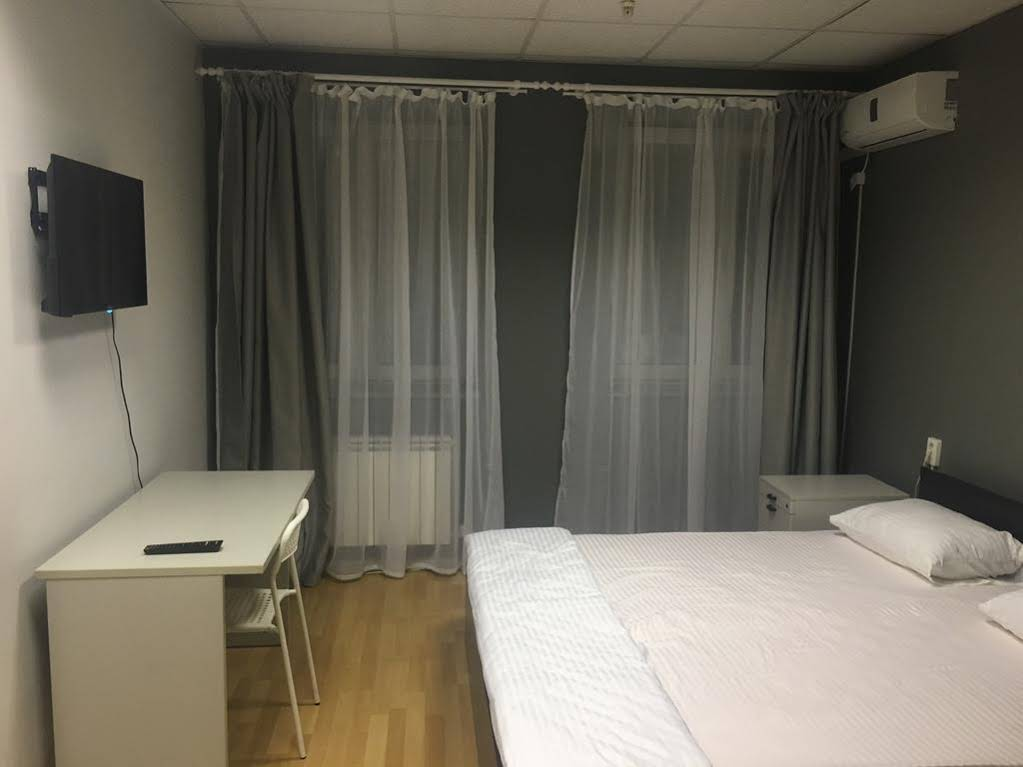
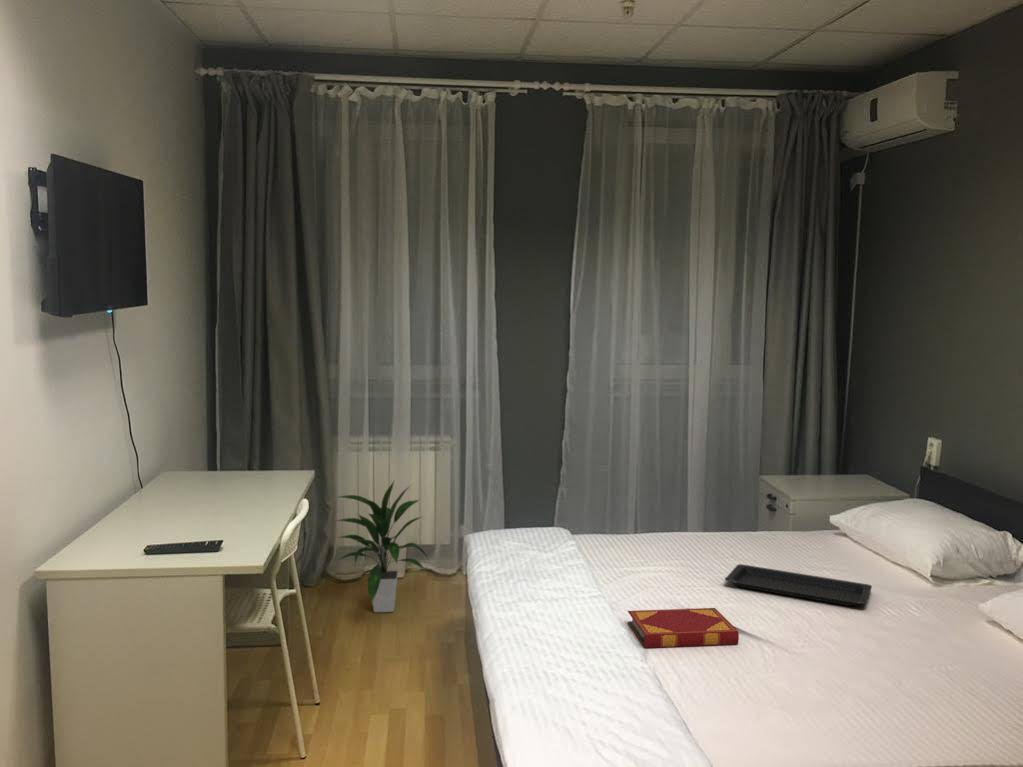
+ serving tray (797, 585)
+ indoor plant (381, 546)
+ hardback book (681, 627)
